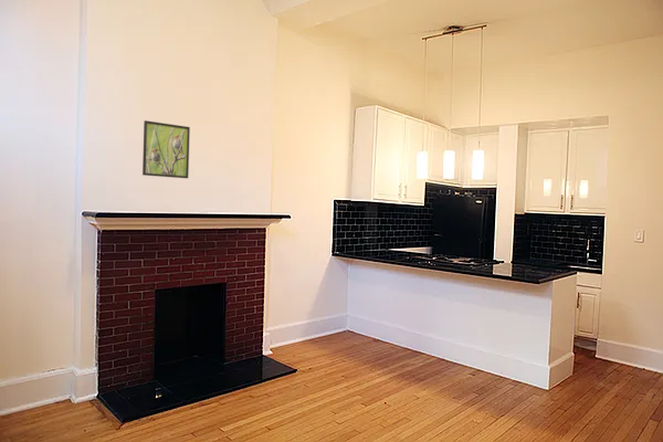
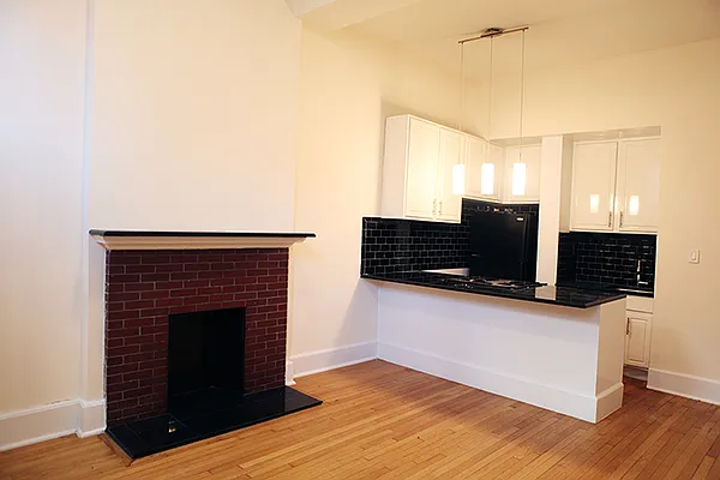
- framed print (167, 150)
